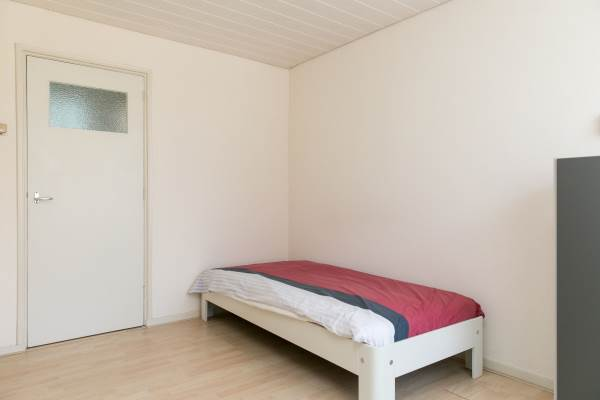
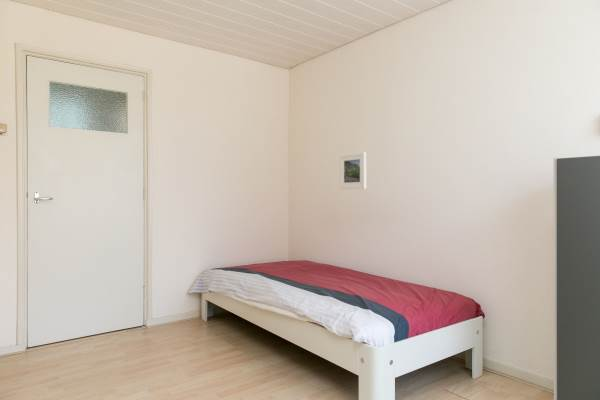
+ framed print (352, 171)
